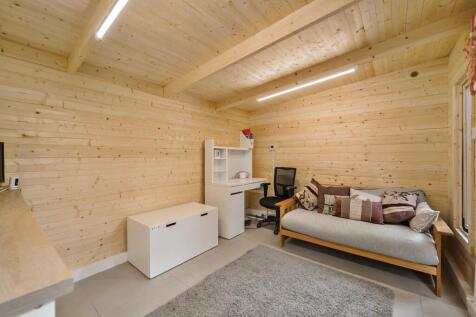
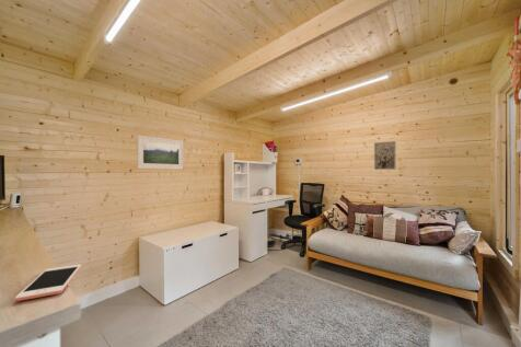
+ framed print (161, 153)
+ wall art (384, 155)
+ cell phone (53, 279)
